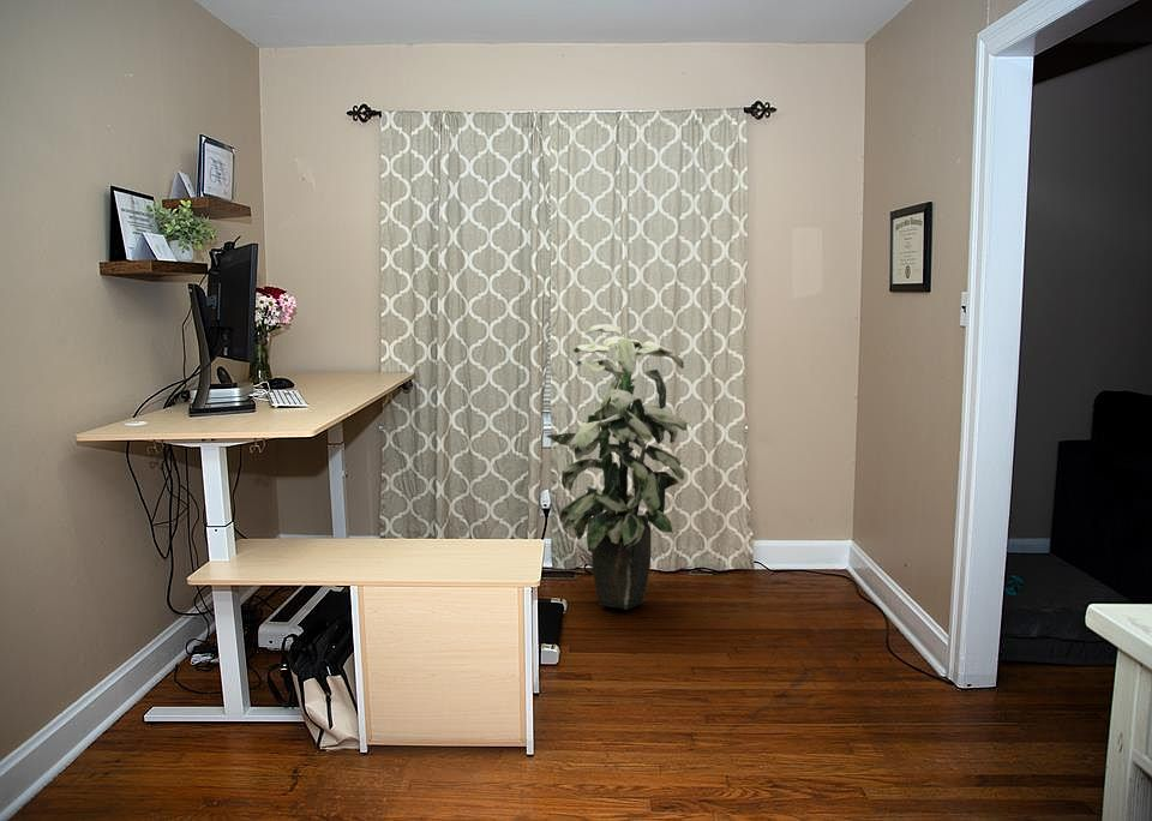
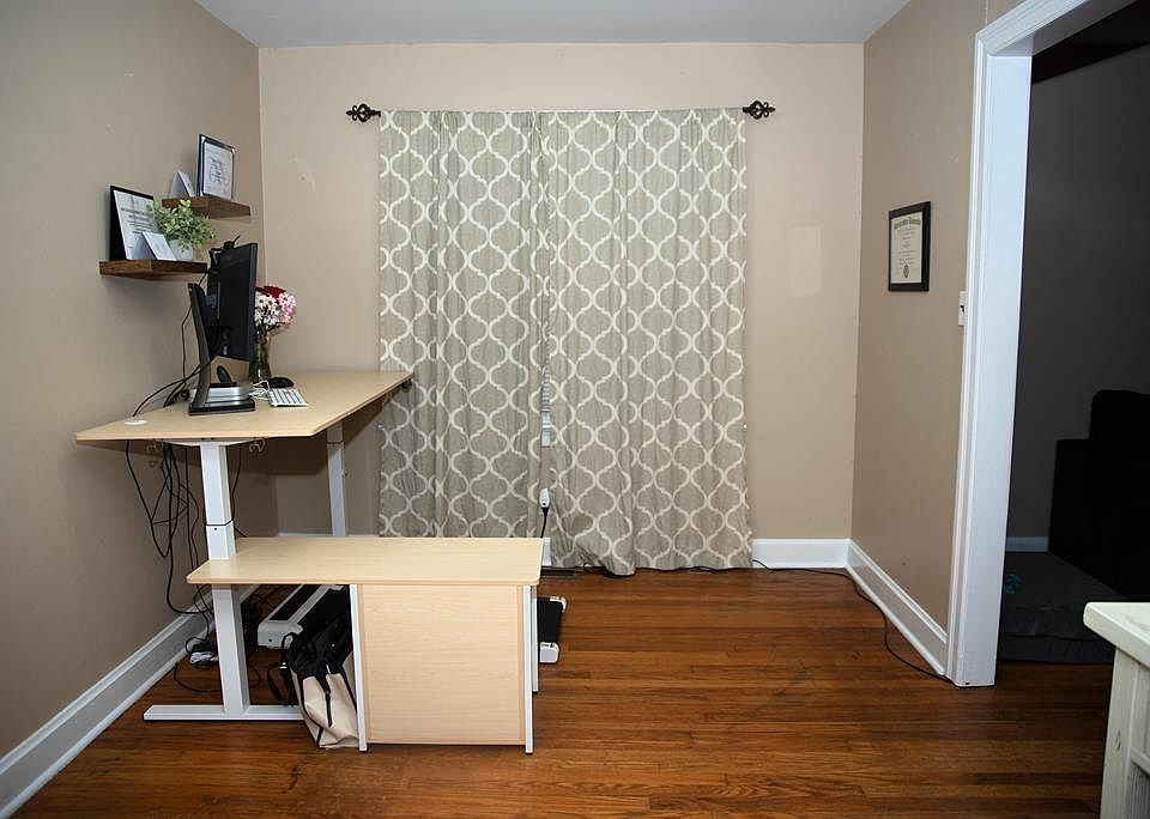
- indoor plant (617, 465)
